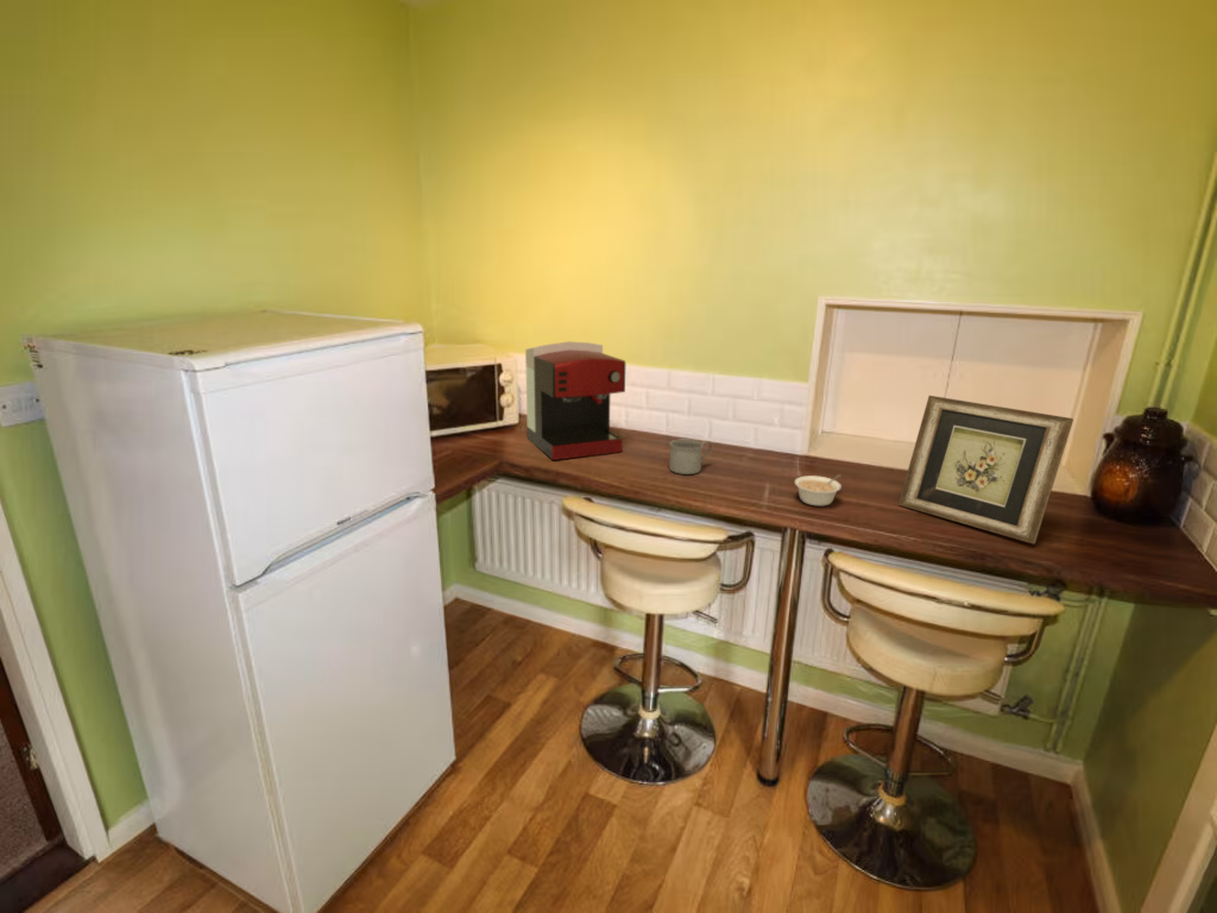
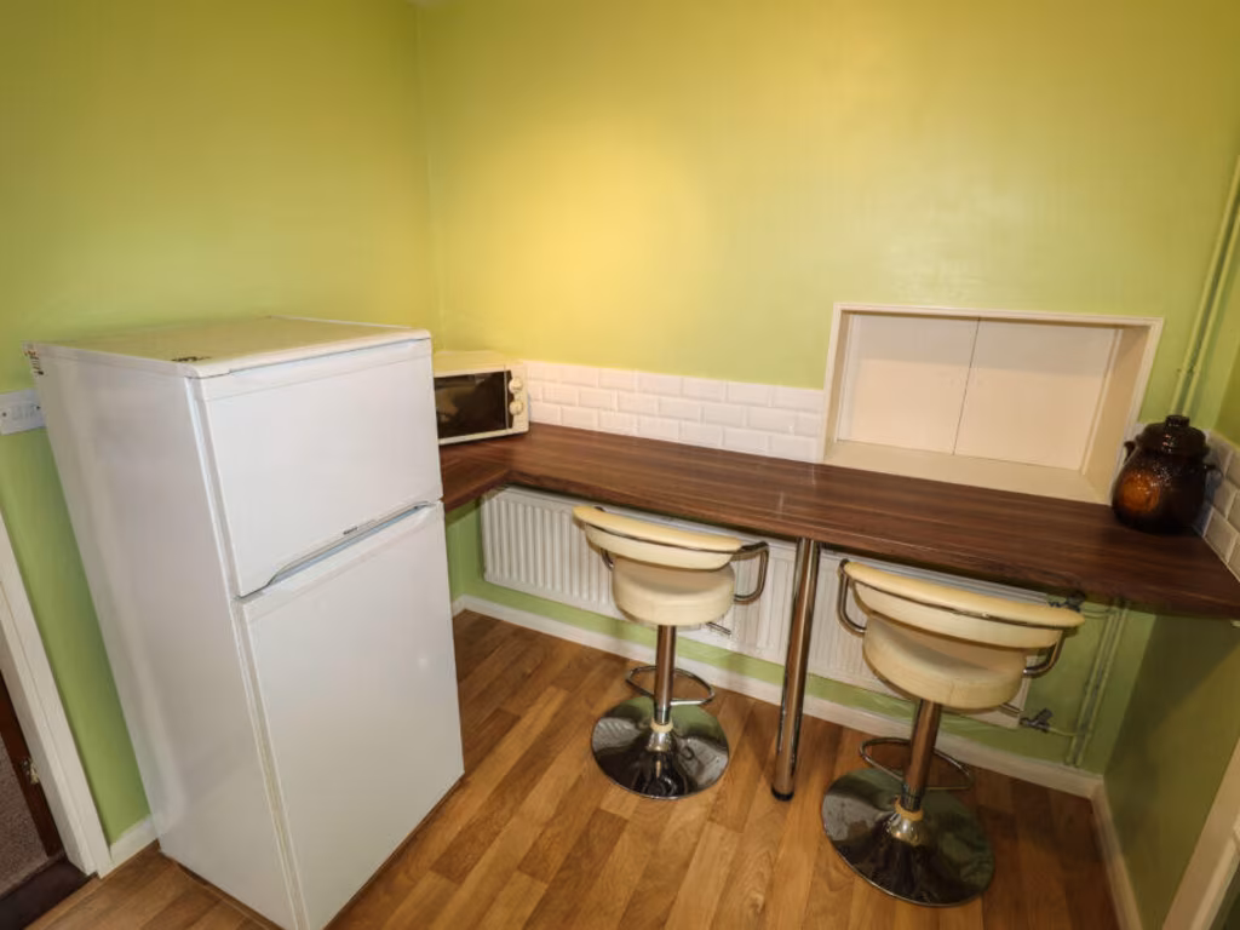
- picture frame (978, 465)
- mug (688, 455)
- coffee maker (578, 397)
- legume (816, 489)
